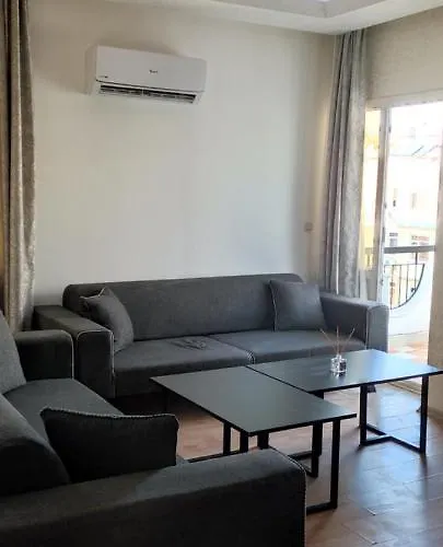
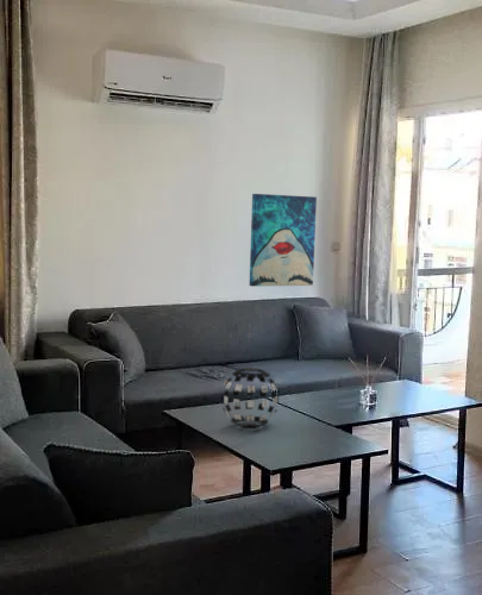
+ decorative ball (250, 400)
+ wall art (283, 240)
